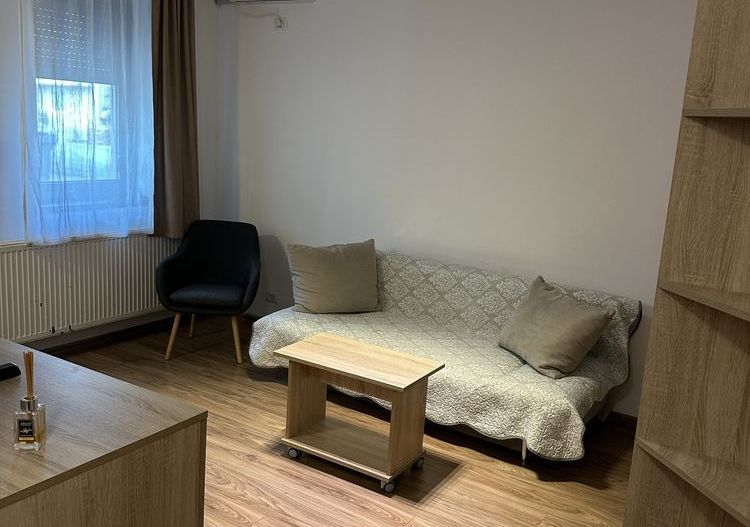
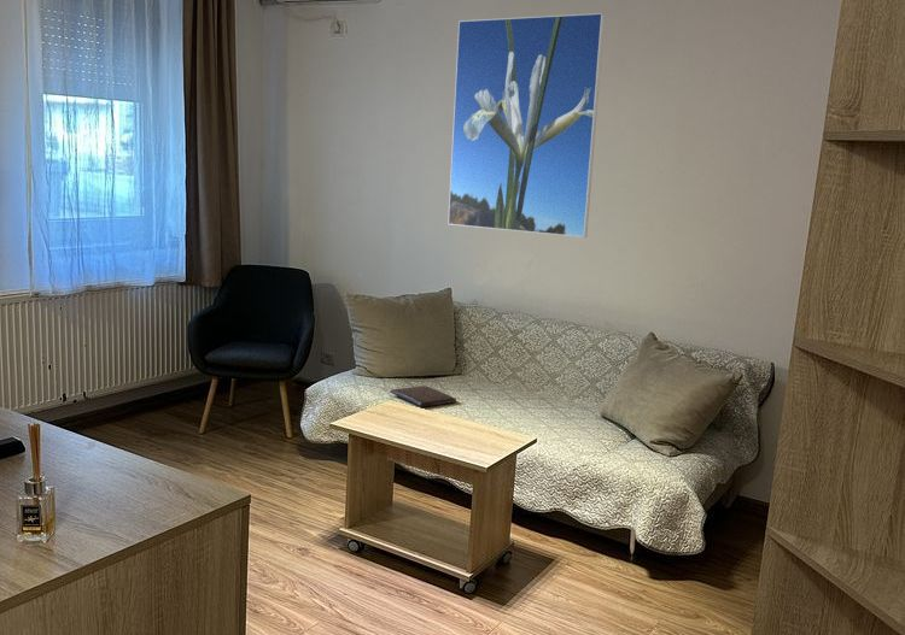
+ book (422, 395)
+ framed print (520, 125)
